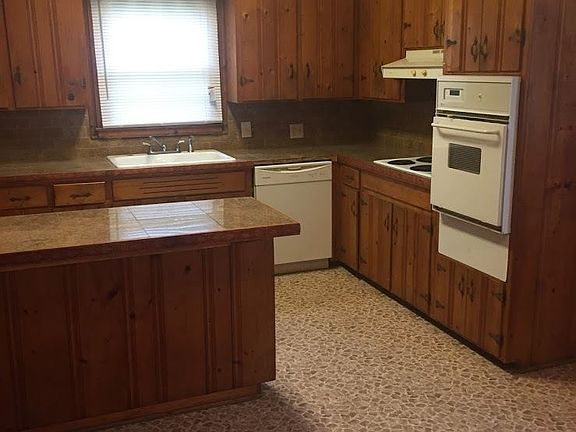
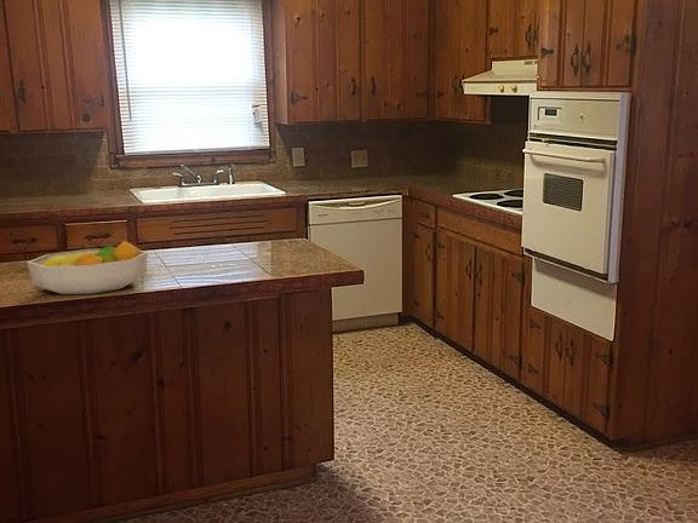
+ fruit bowl (88, 265)
